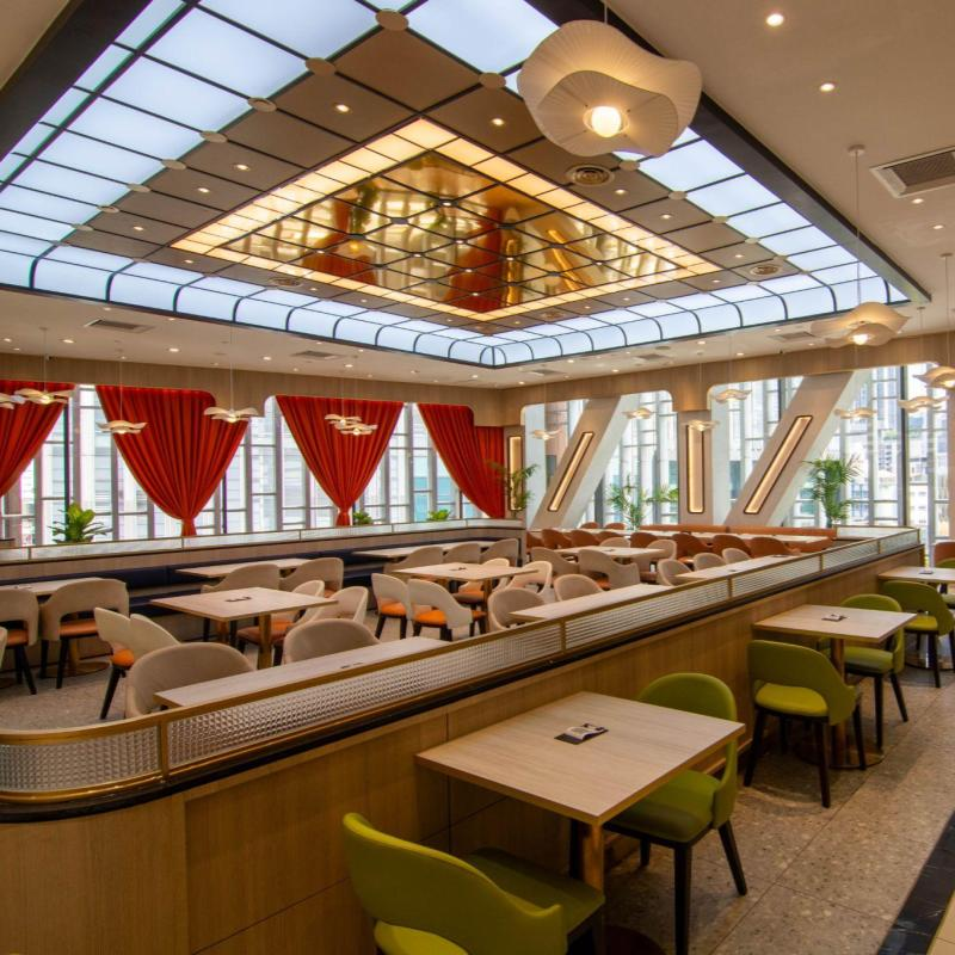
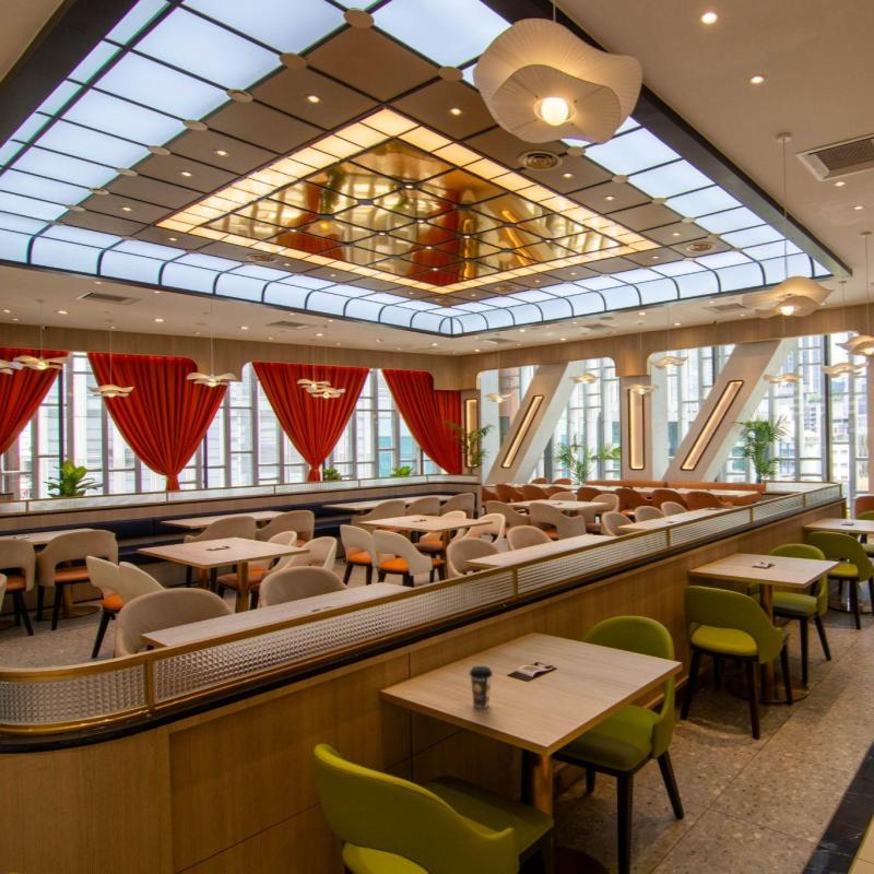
+ coffee cup (481, 686)
